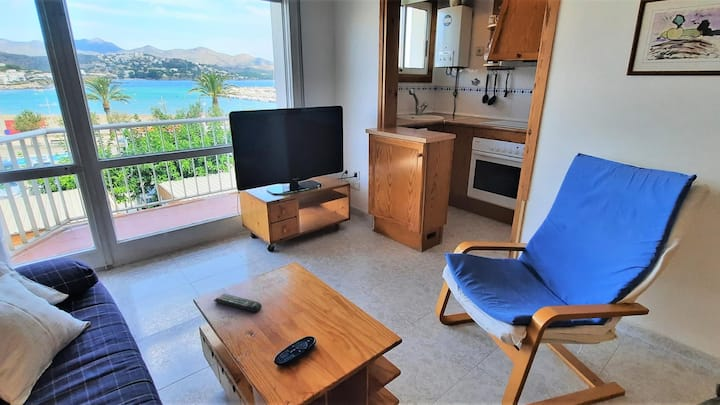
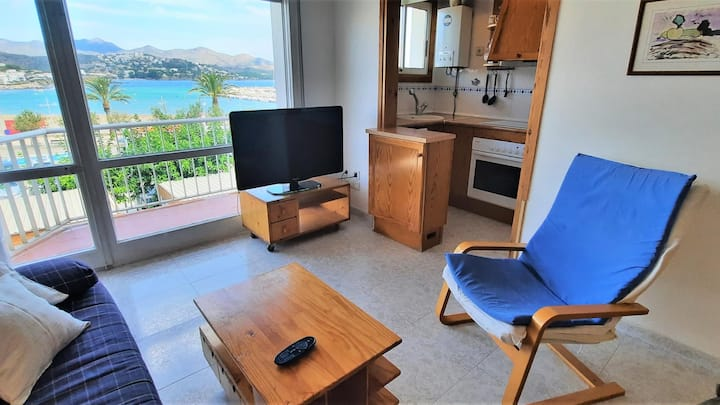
- remote control (237, 302)
